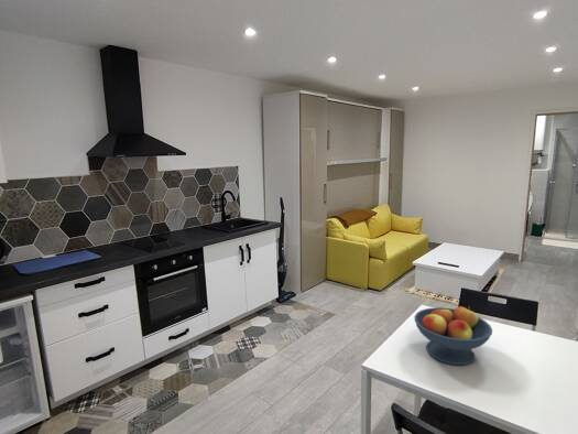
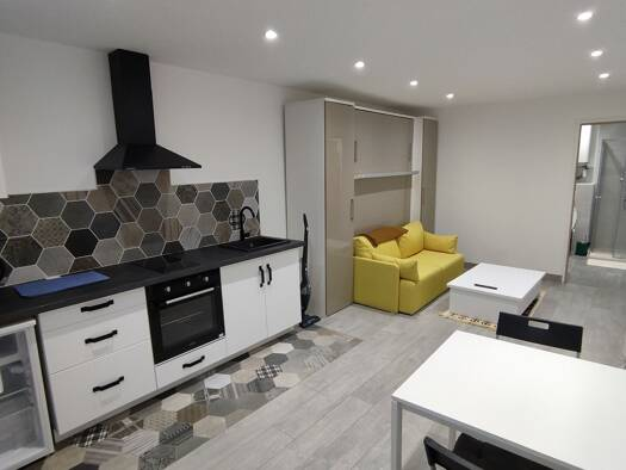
- fruit bowl (450, 332)
